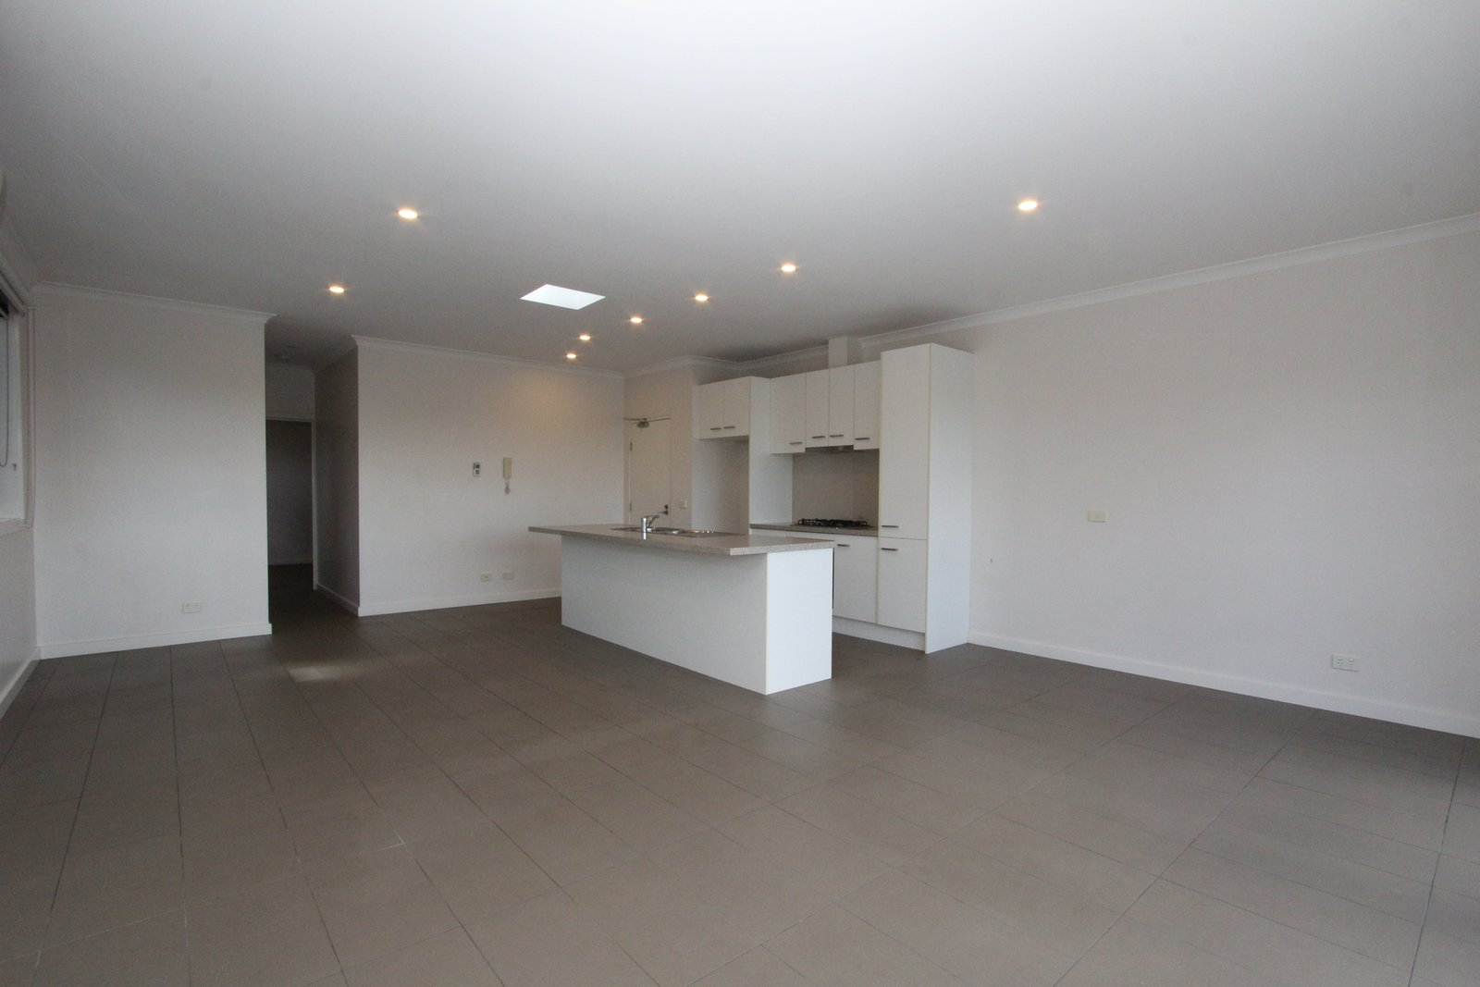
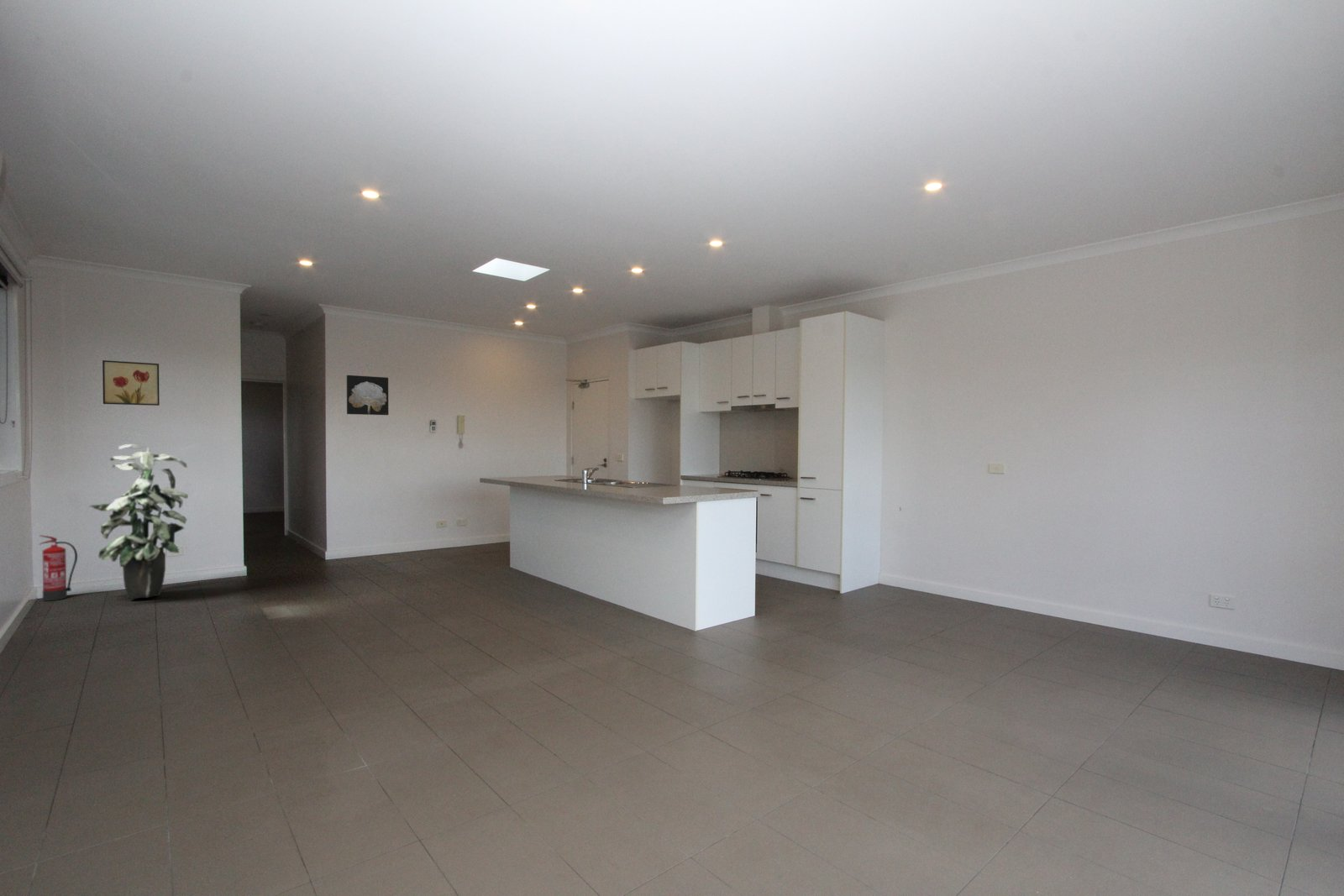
+ fire extinguisher (58, 566)
+ wall art (367, 396)
+ indoor plant (141, 521)
+ wall art (131, 383)
